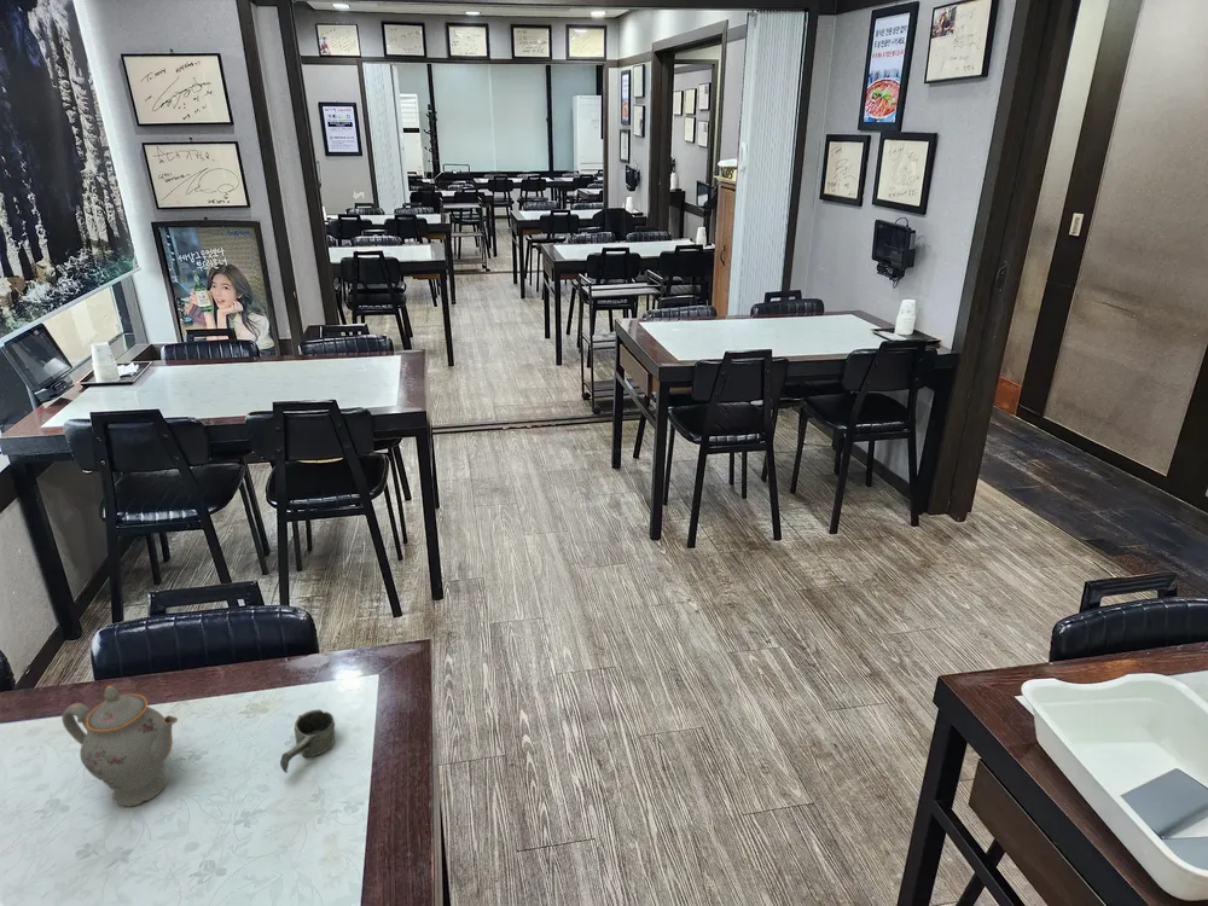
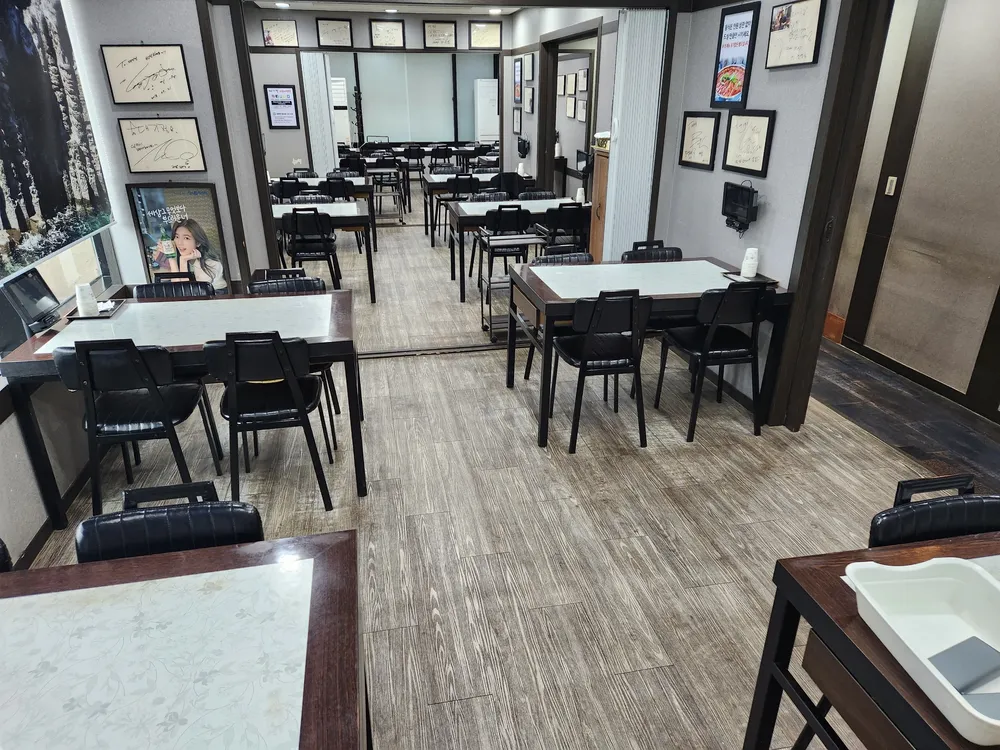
- chinaware (126, 738)
- cup (304, 744)
